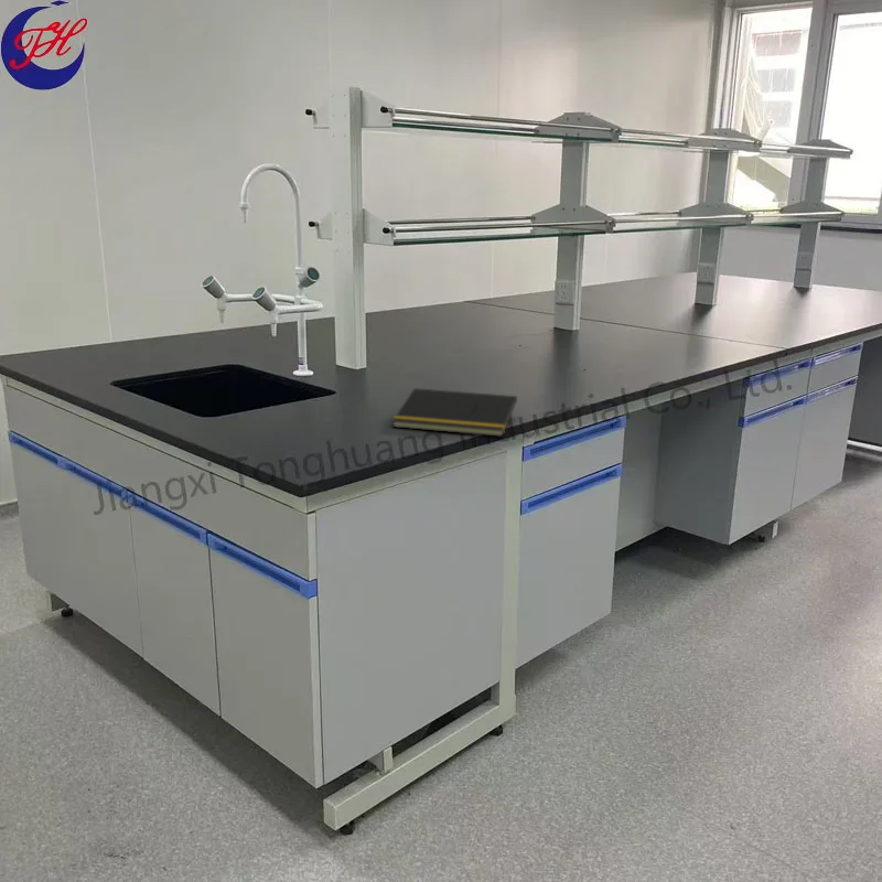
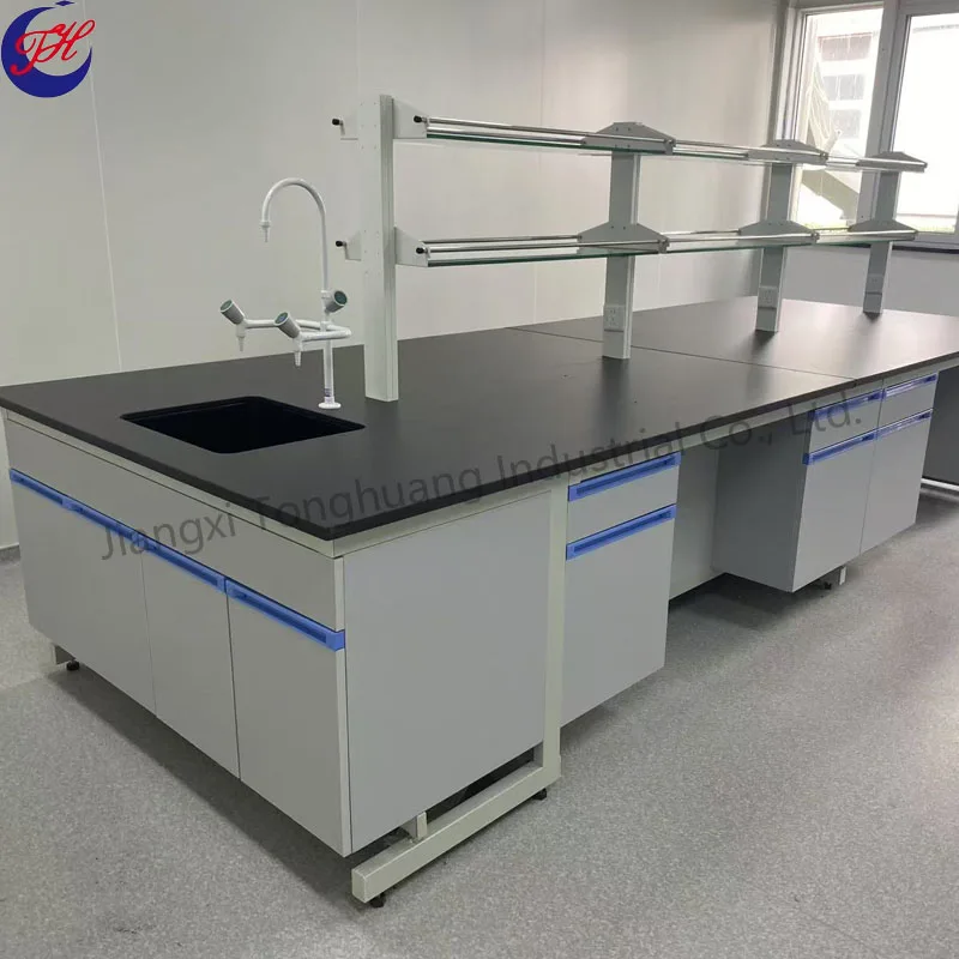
- notepad (455, 410)
